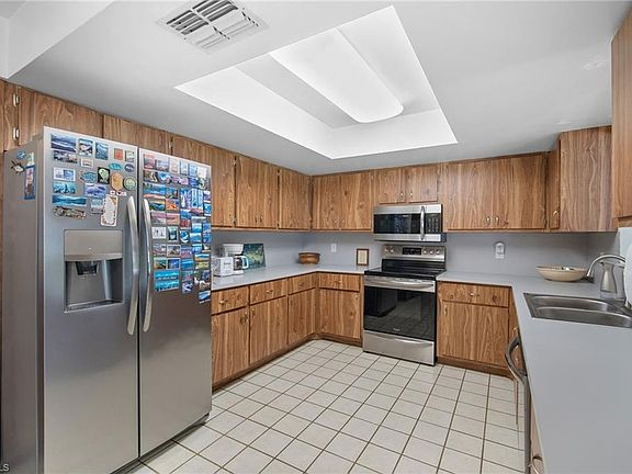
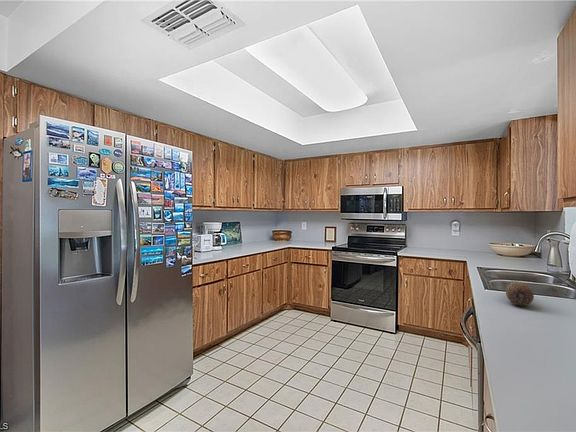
+ fruit (518, 290)
